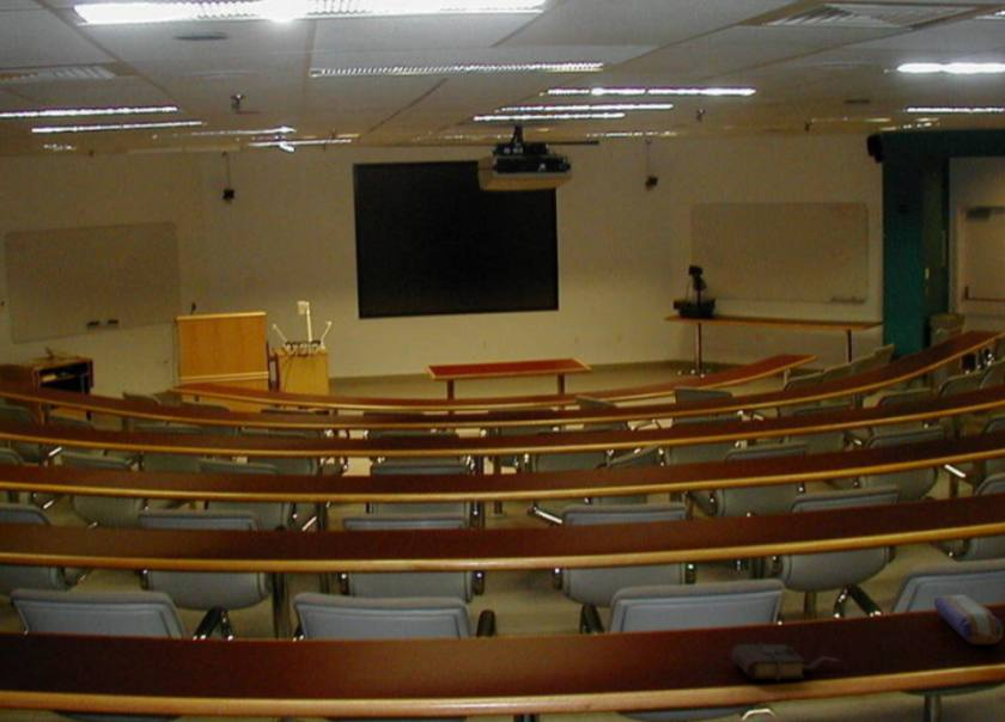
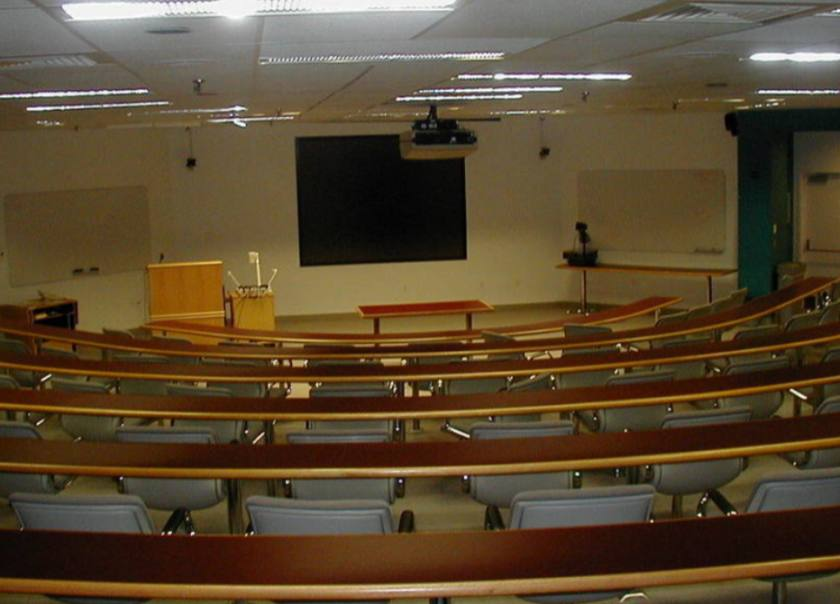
- pencil case (967, 617)
- book (790, 659)
